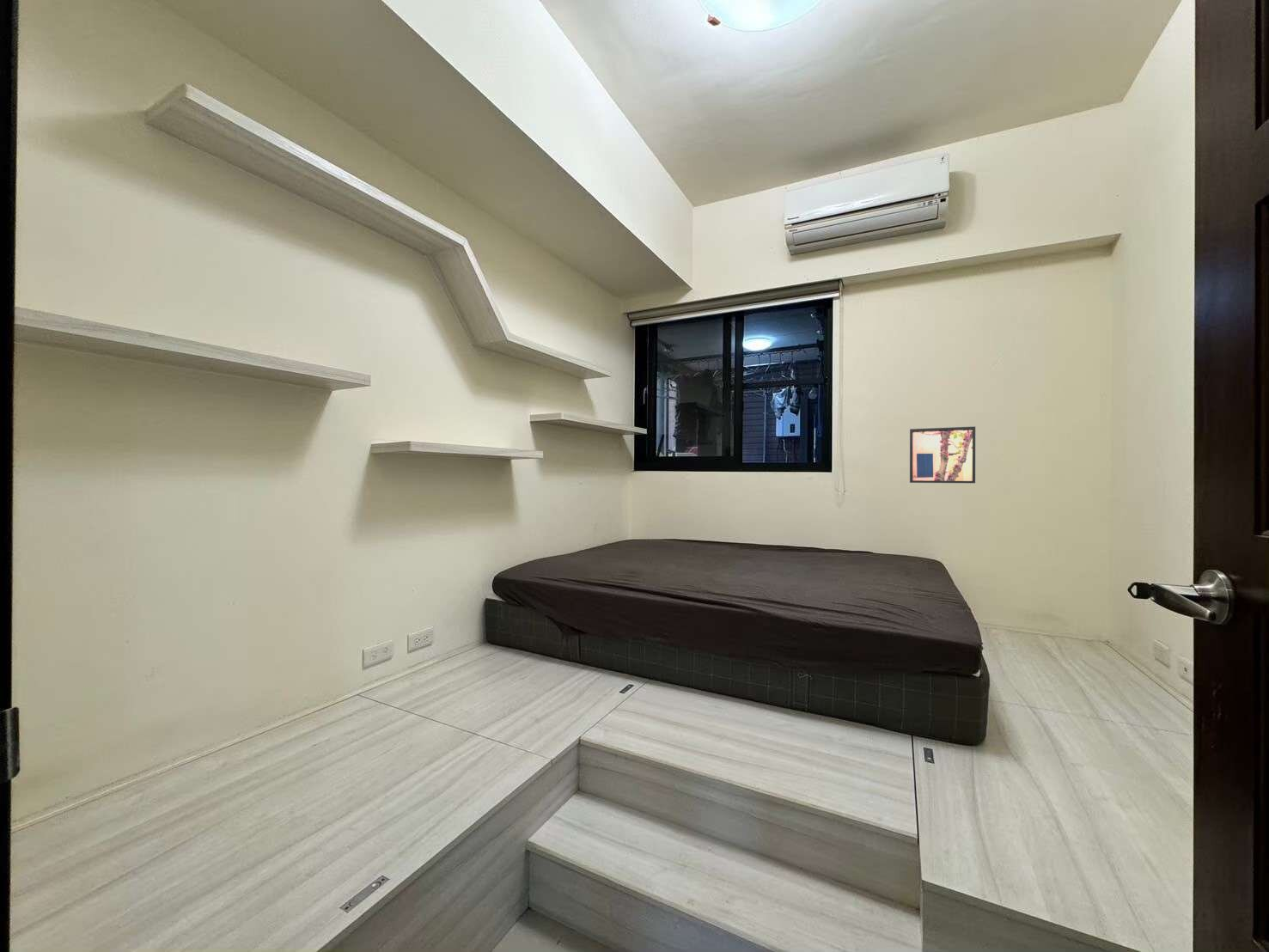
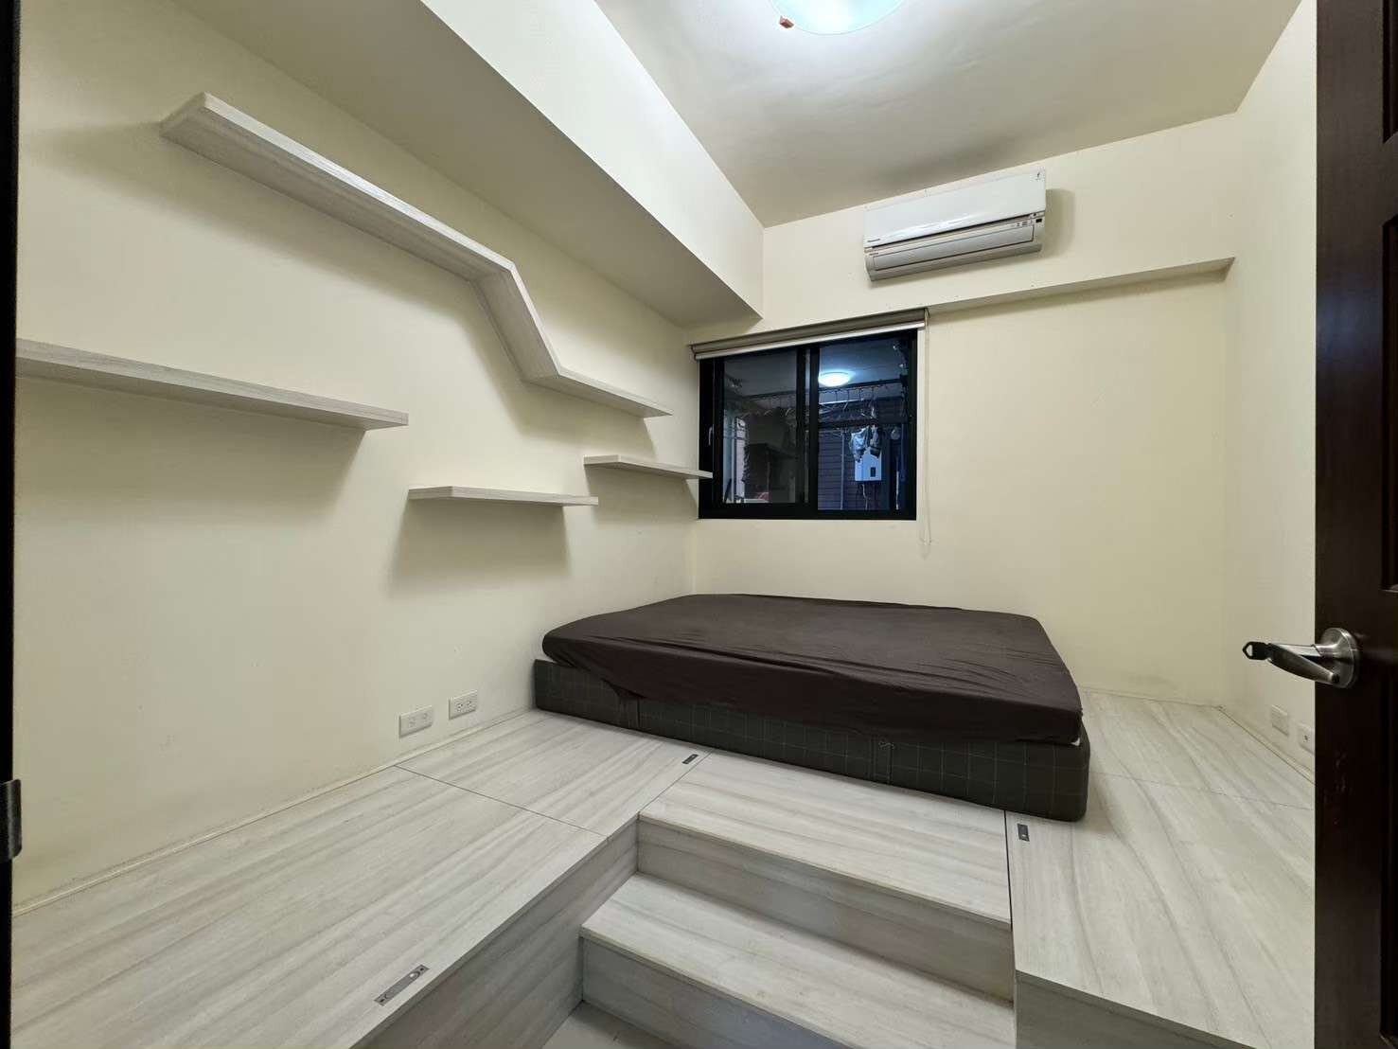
- wall art (941, 455)
